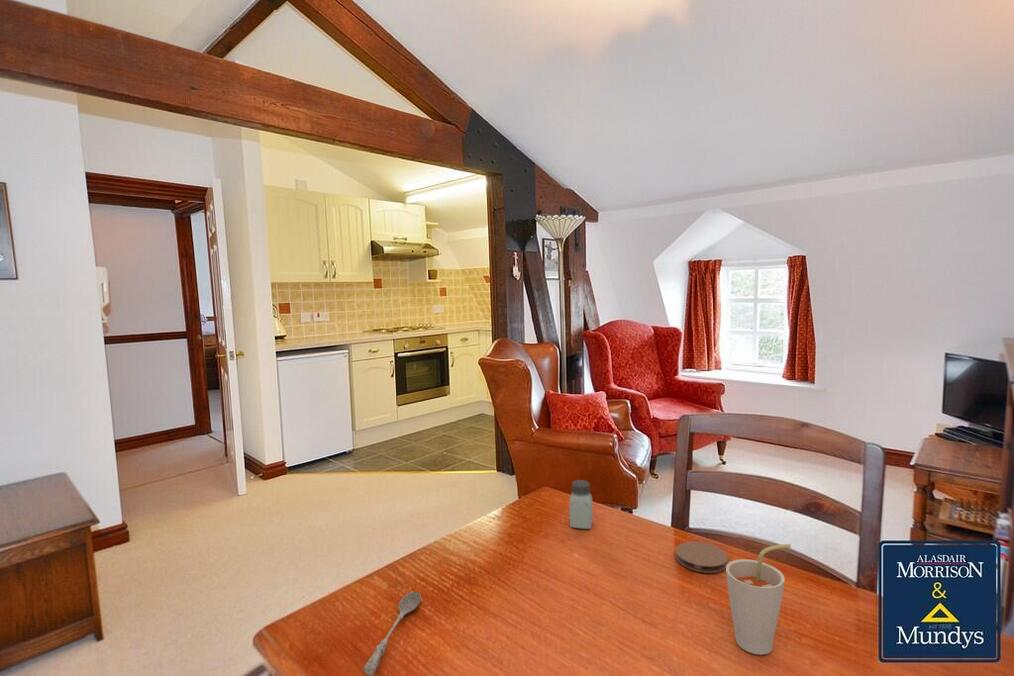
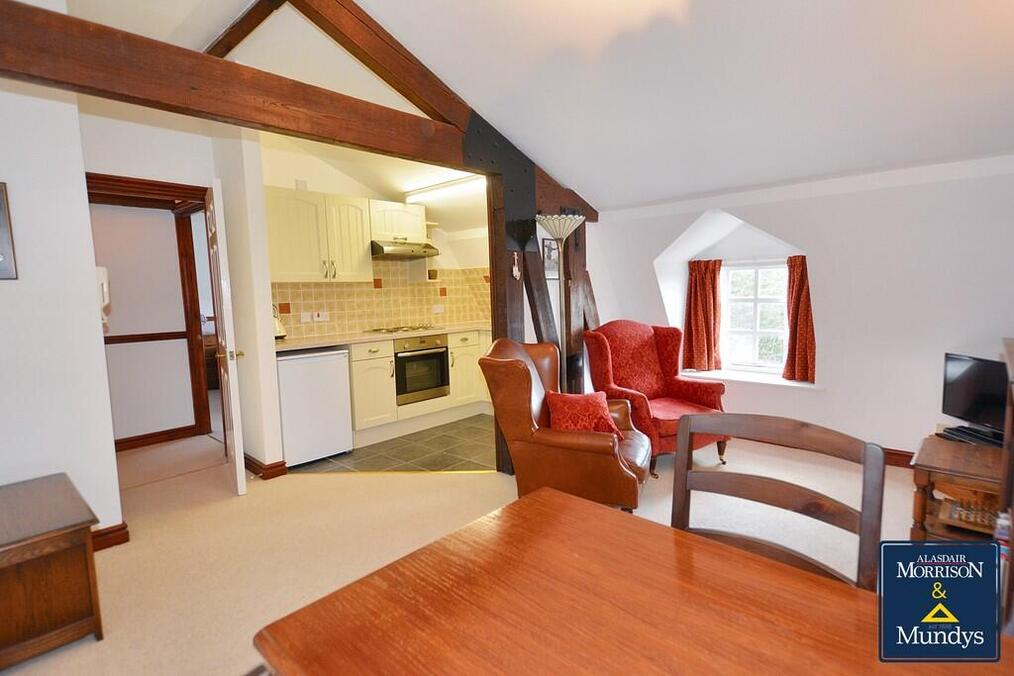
- cup (762, 597)
- soupspoon (394, 627)
- coaster (701, 556)
- saltshaker (581, 503)
